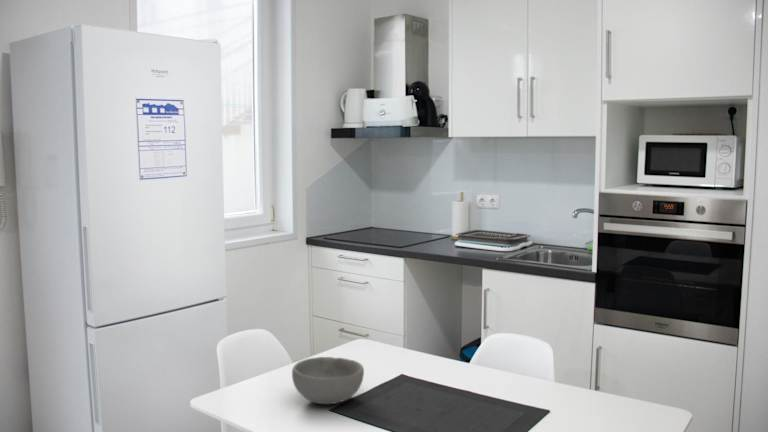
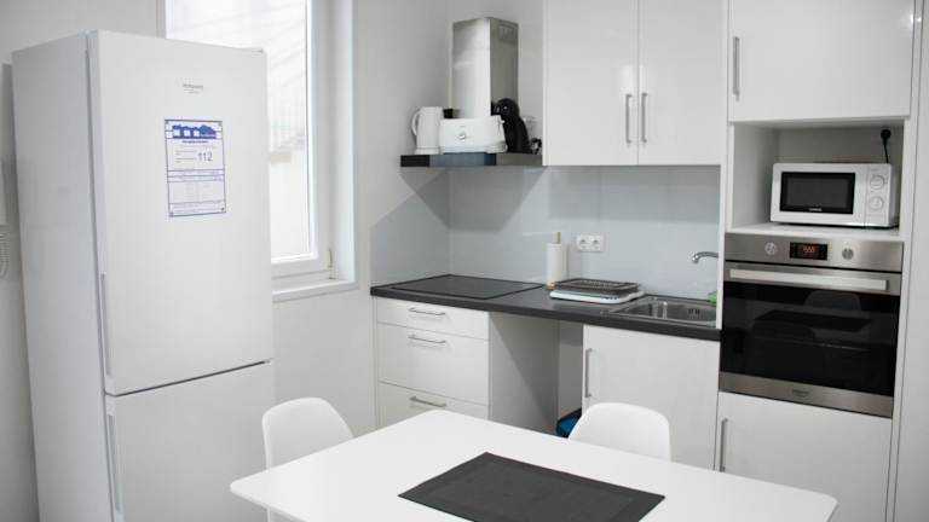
- bowl (328, 383)
